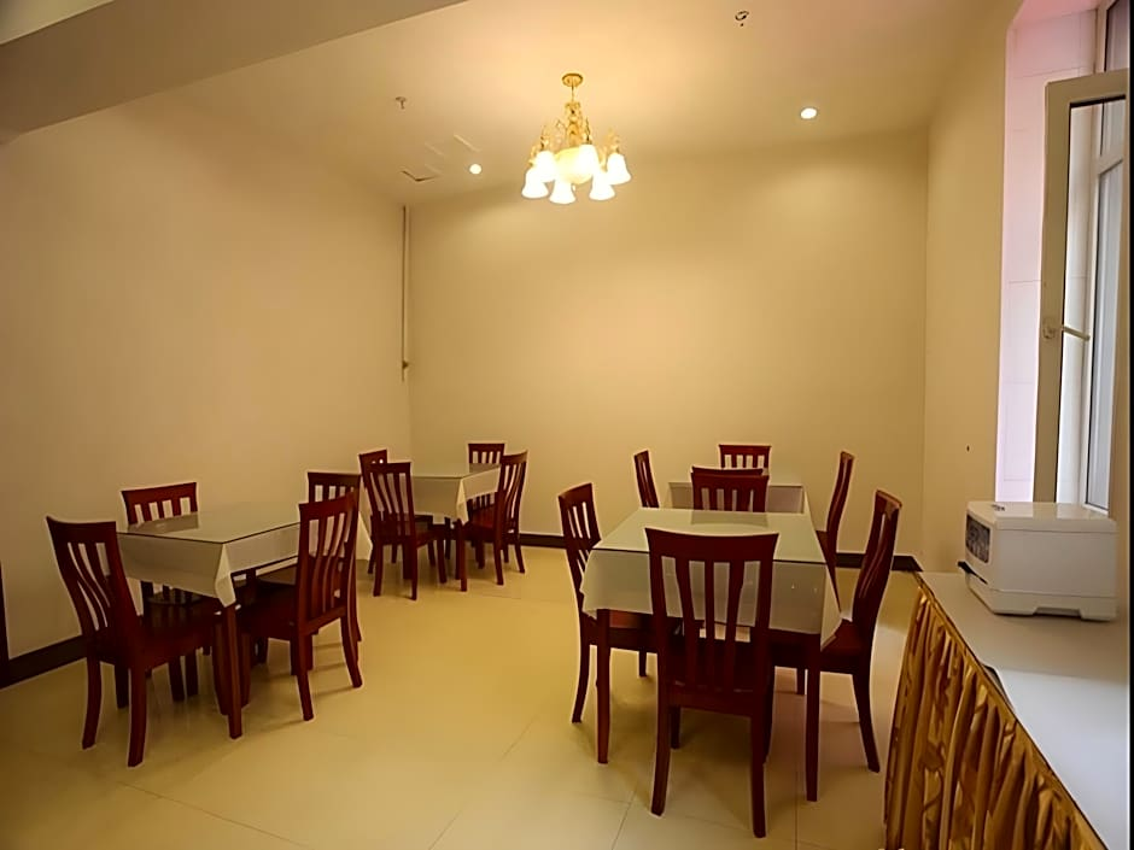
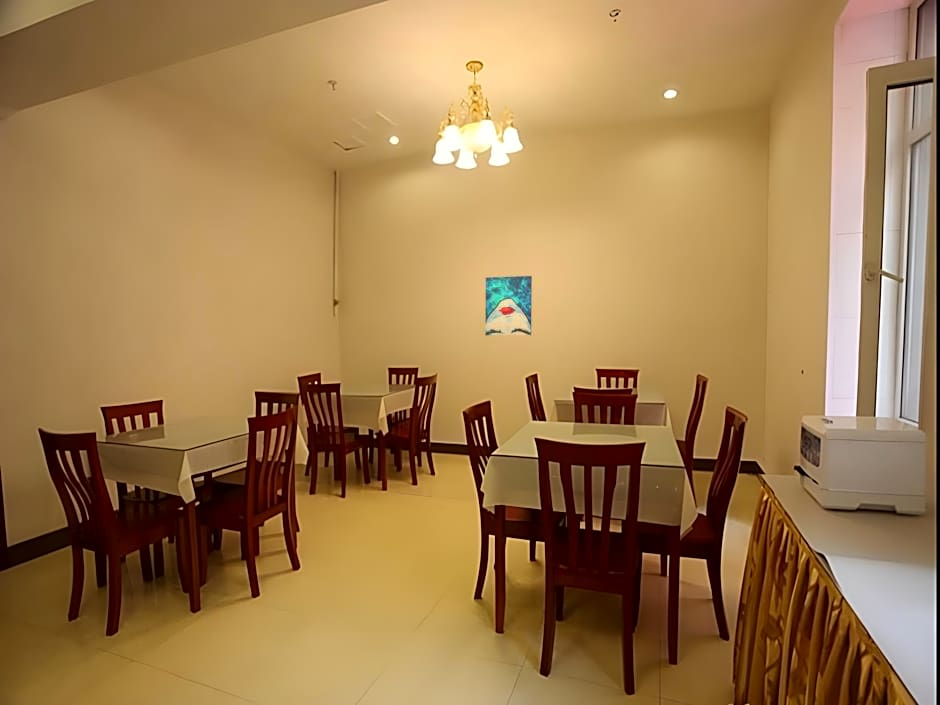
+ wall art (508, 306)
